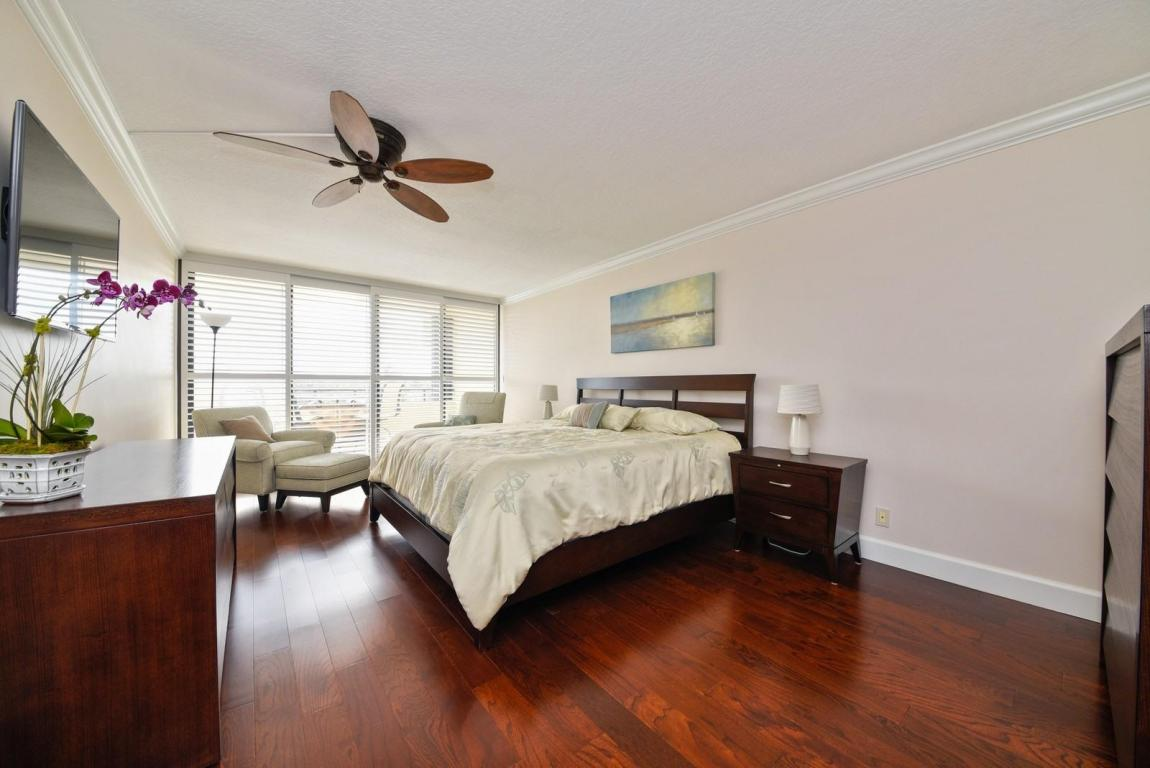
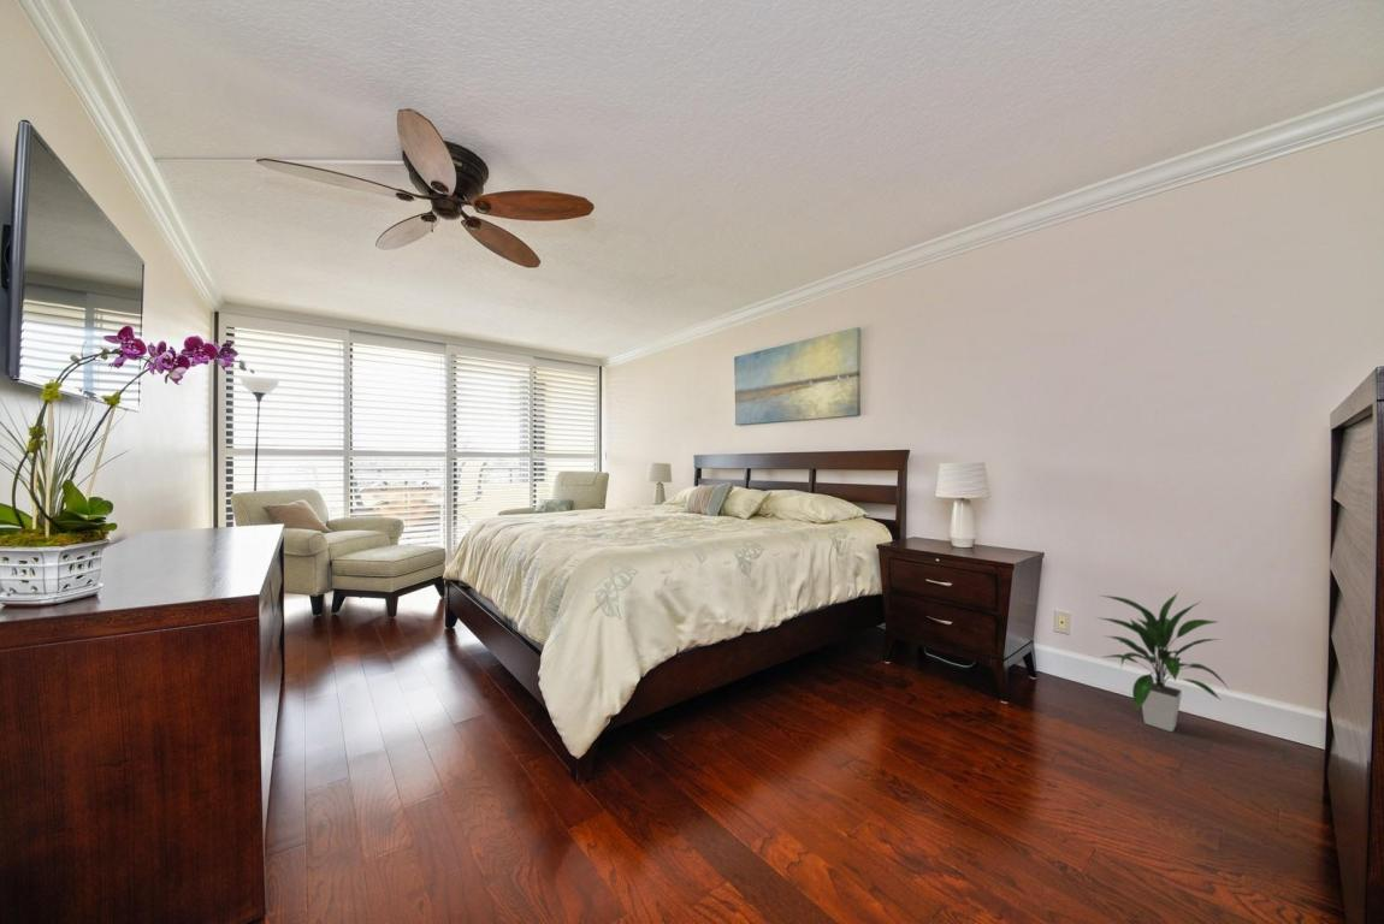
+ indoor plant (1155, 657)
